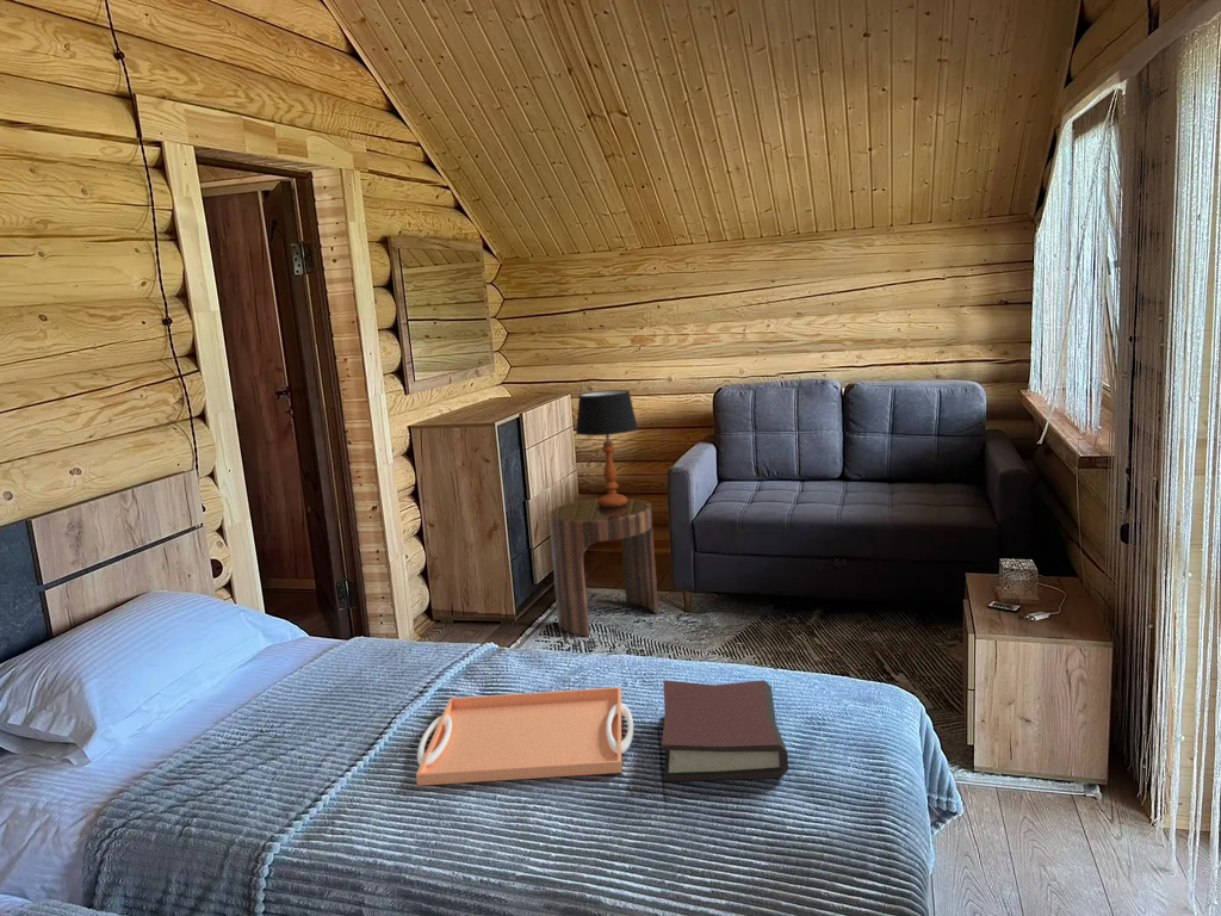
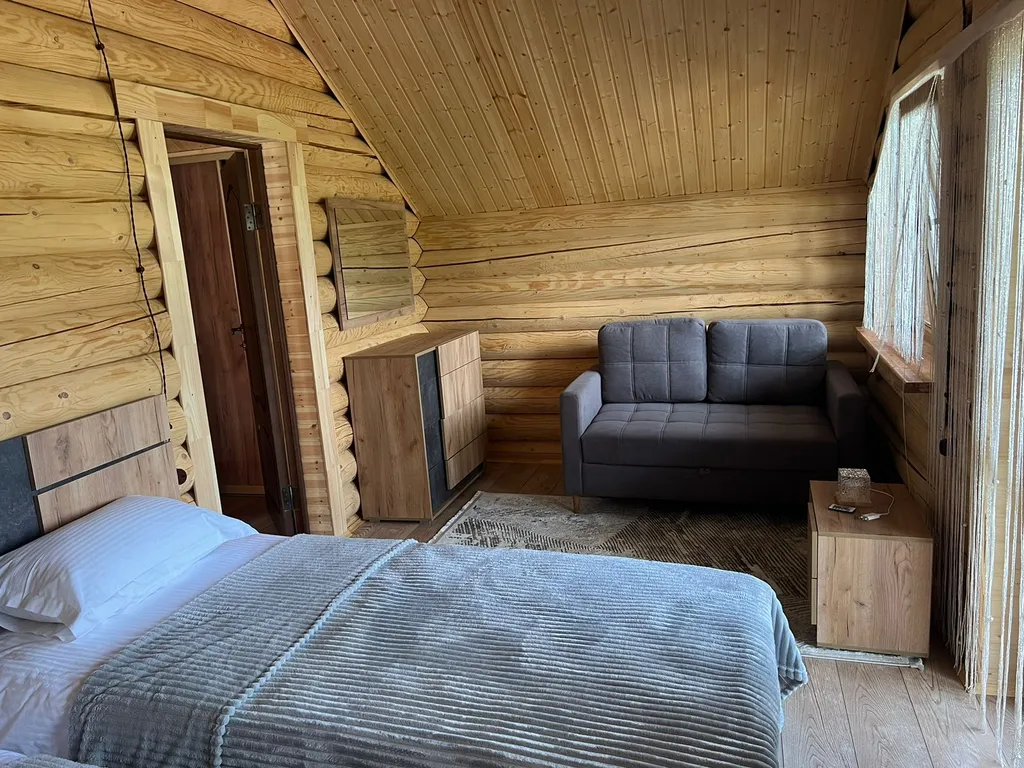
- serving tray (527, 731)
- side table (622, 557)
- table lamp (608, 448)
- hardback book (720, 724)
